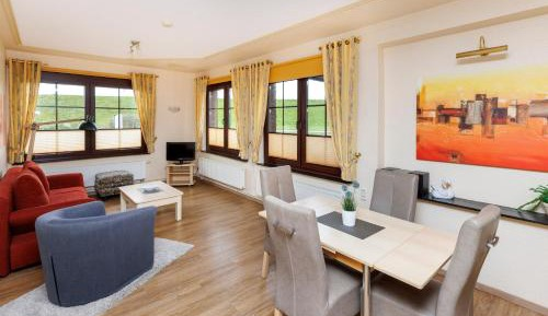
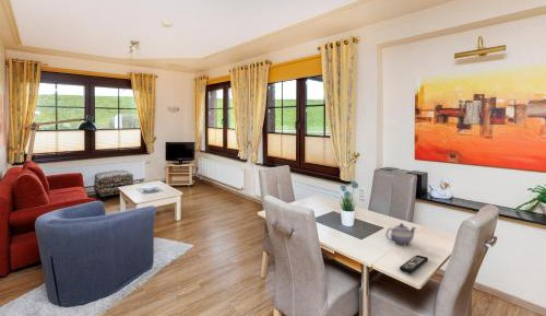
+ teapot (401, 233)
+ remote control (414, 264)
